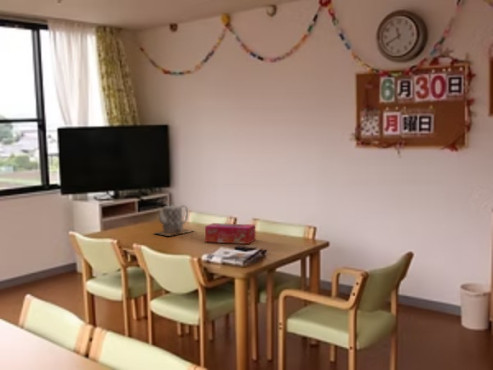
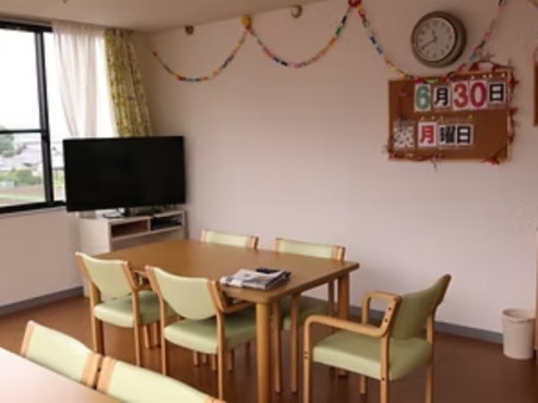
- tissue box (230, 233)
- teapot (174, 216)
